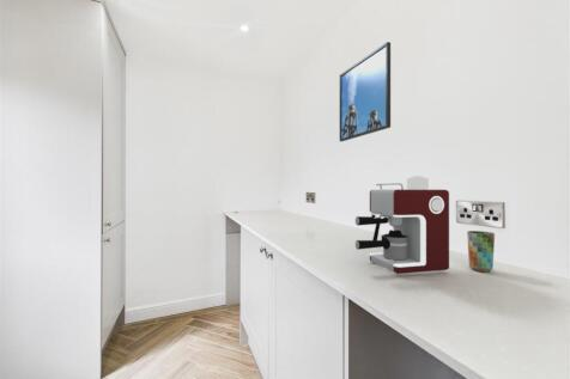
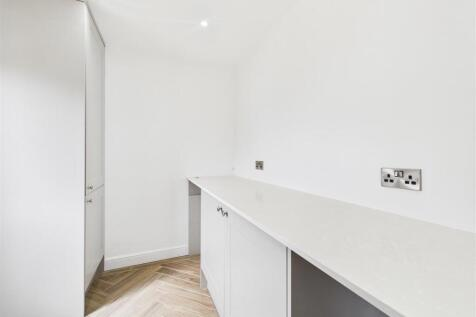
- coffee maker (395, 221)
- cup (480, 251)
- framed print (362, 98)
